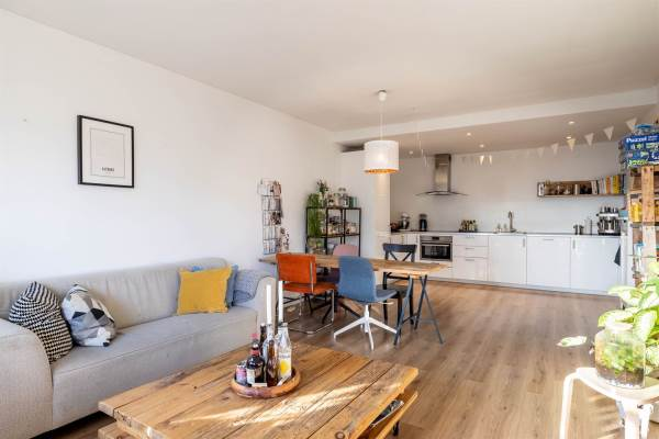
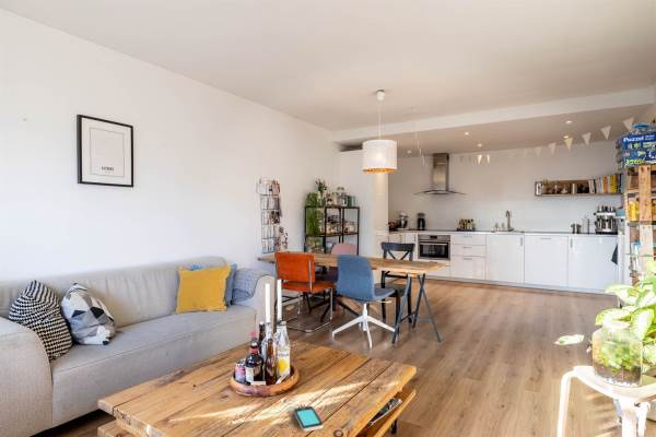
+ smartphone (307, 417)
